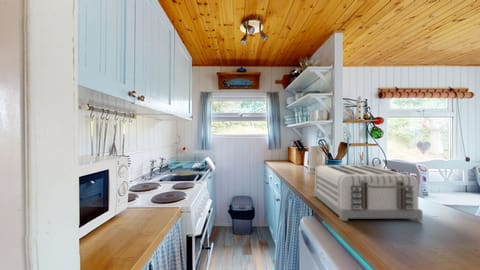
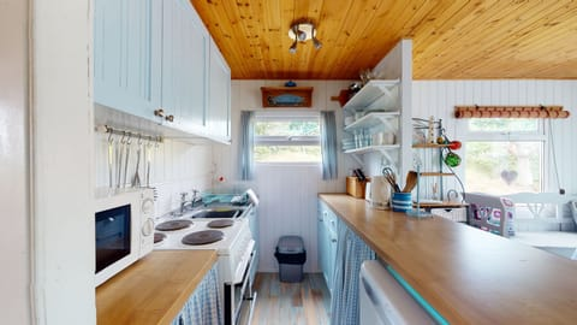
- toaster (361, 188)
